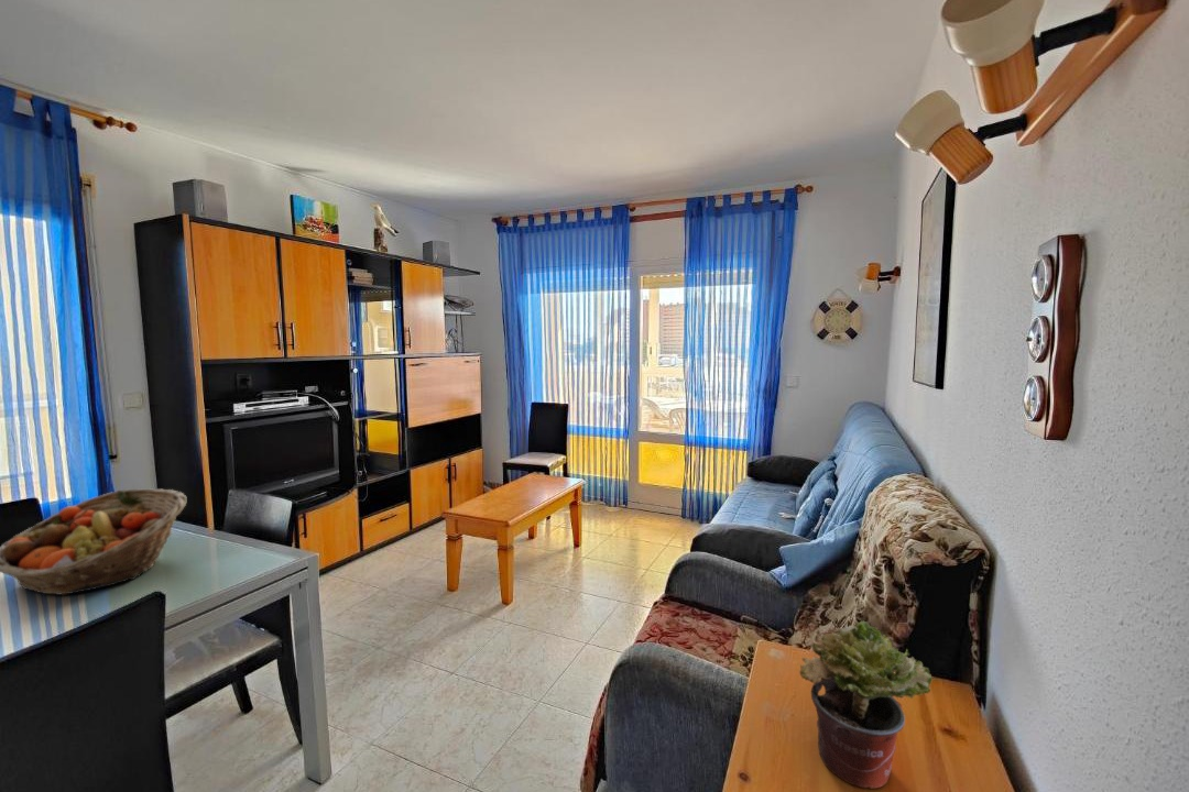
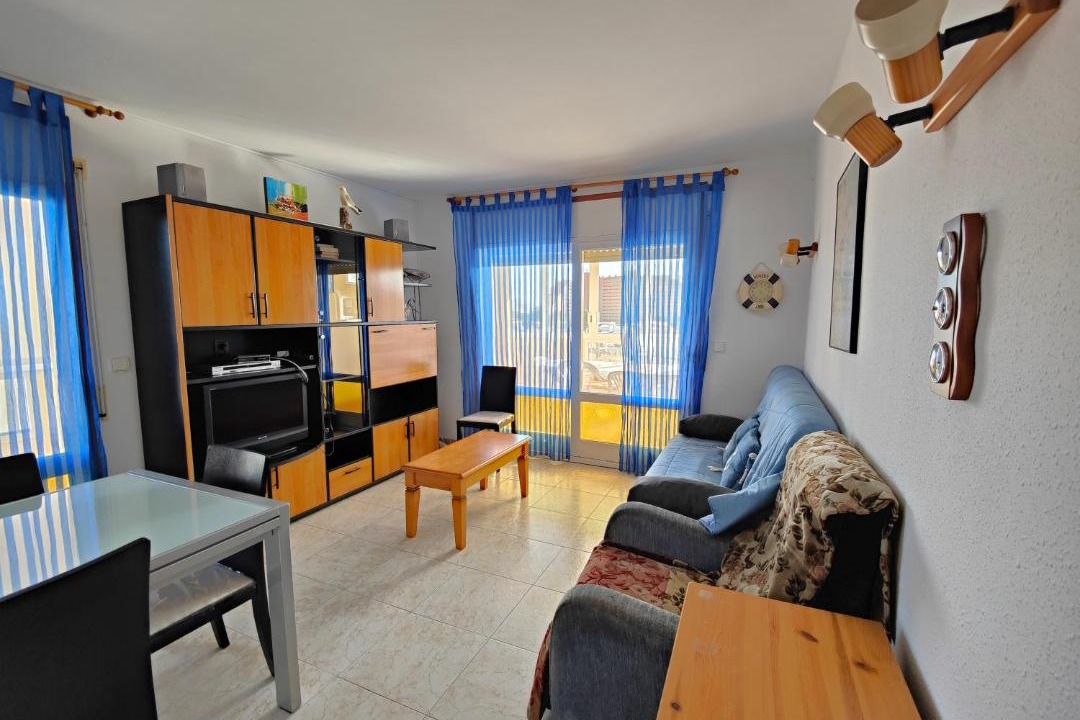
- potted plant (864, 692)
- fruit basket (98, 537)
